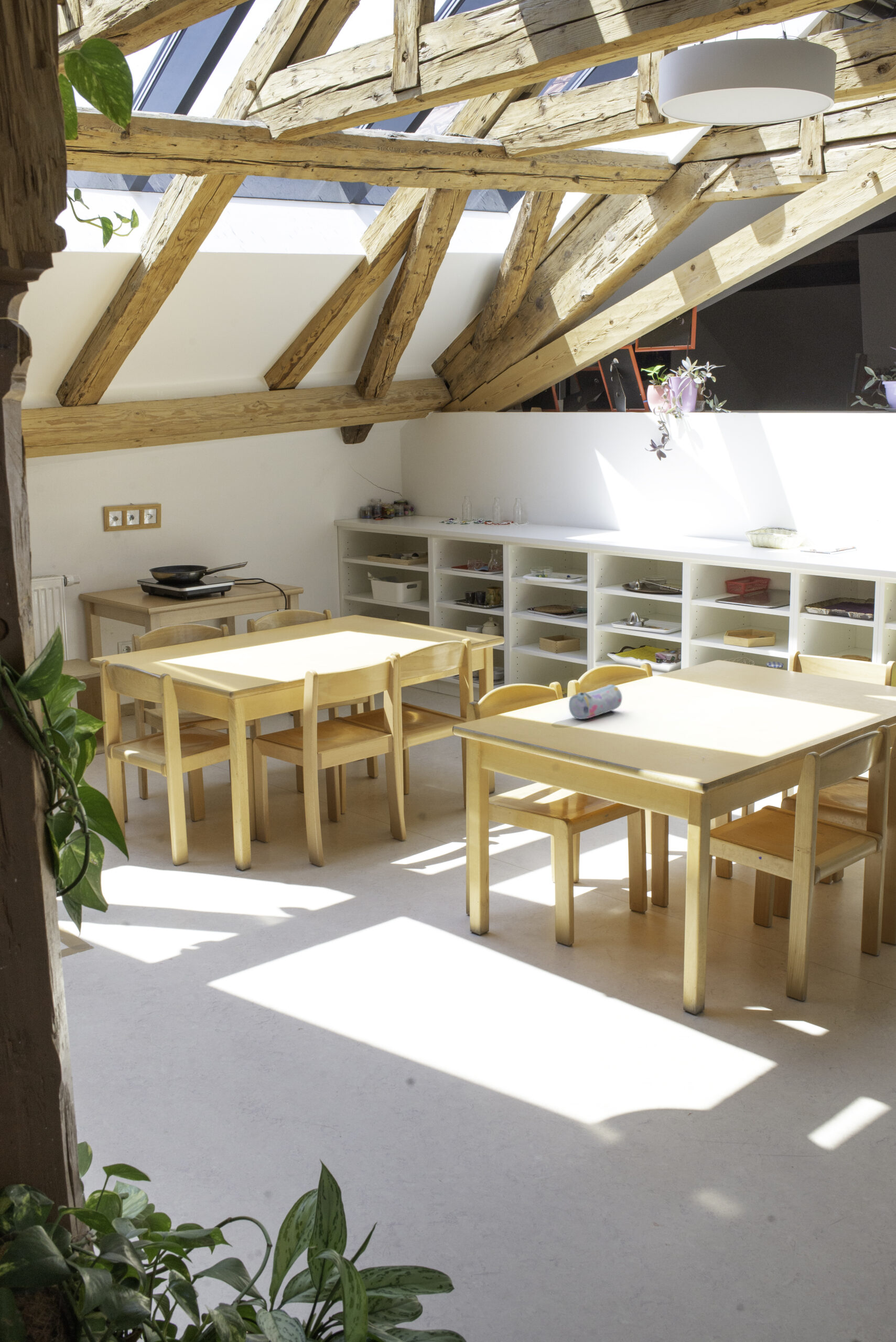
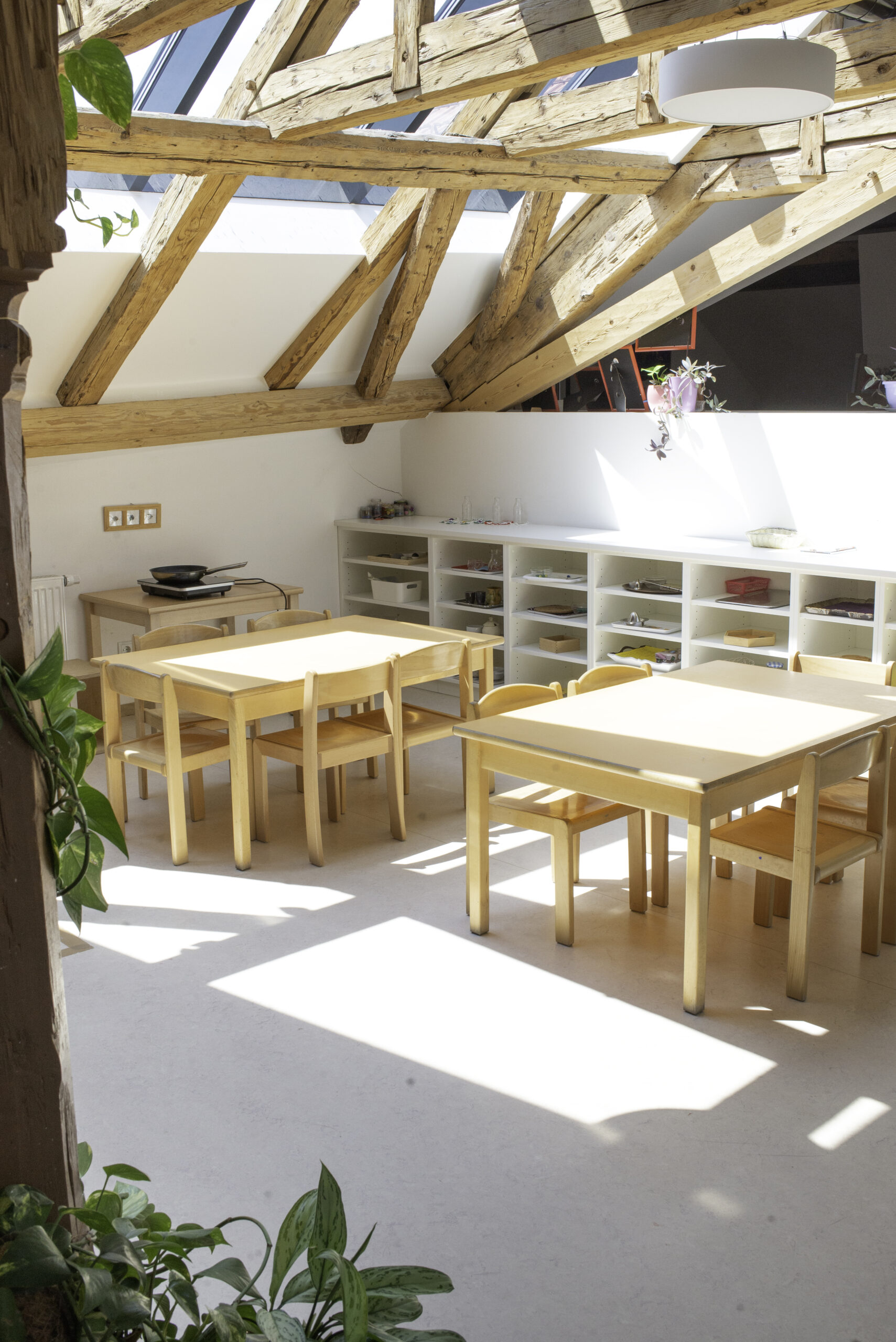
- pencil case (595, 701)
